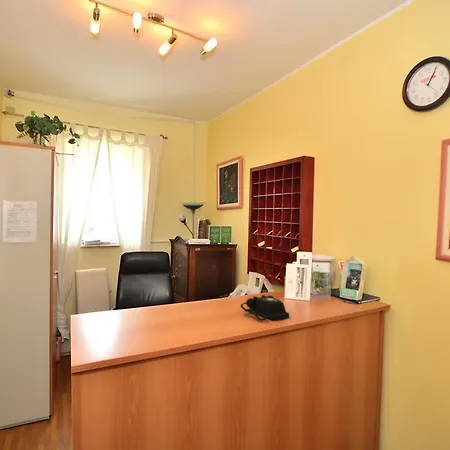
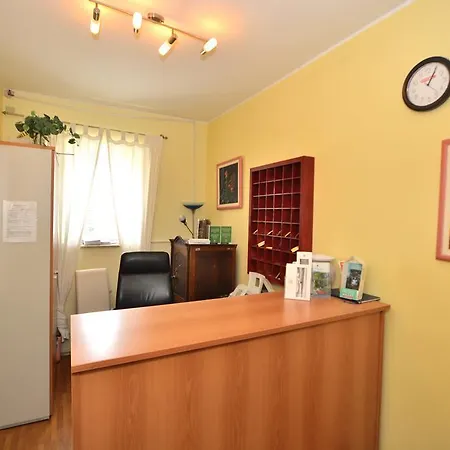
- telephone (265, 307)
